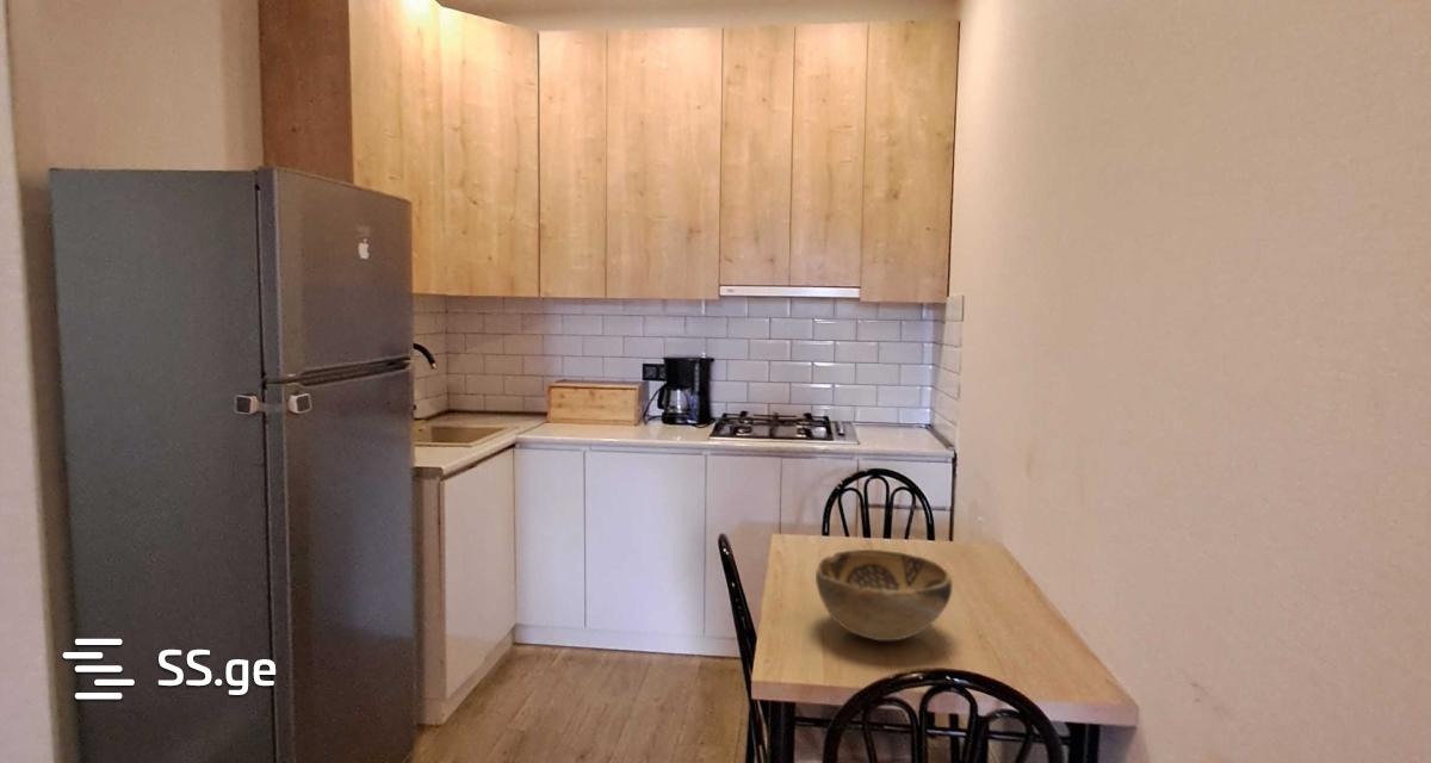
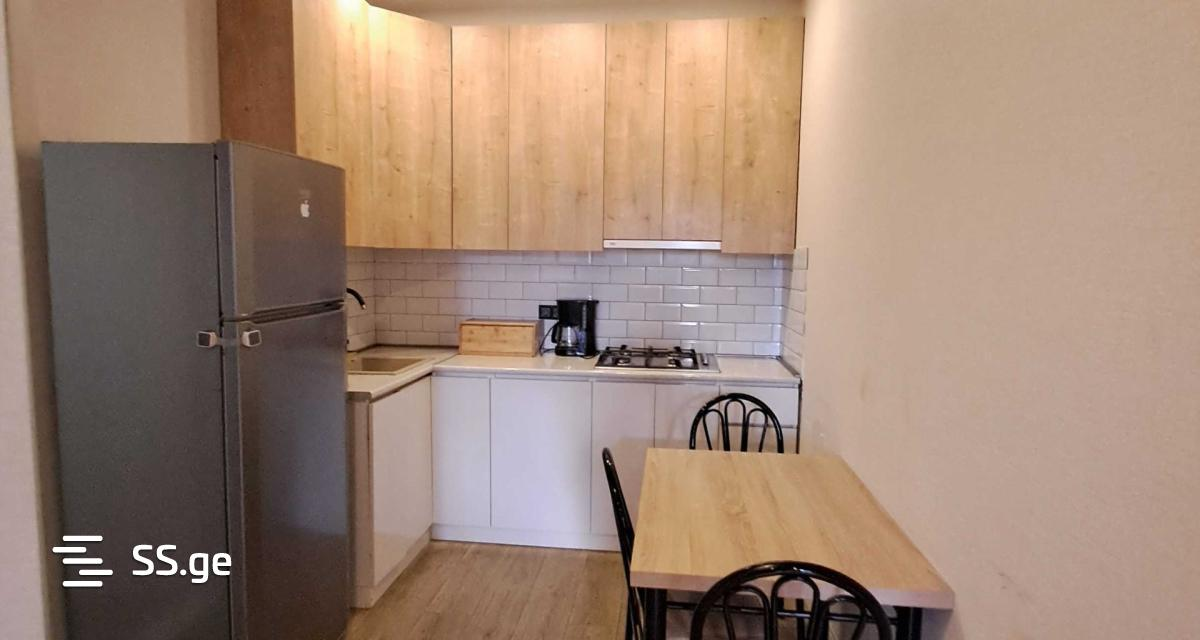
- decorative bowl (881, 600)
